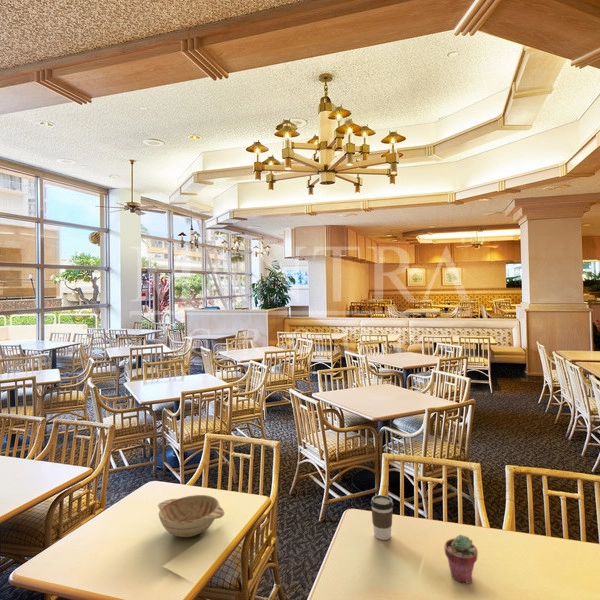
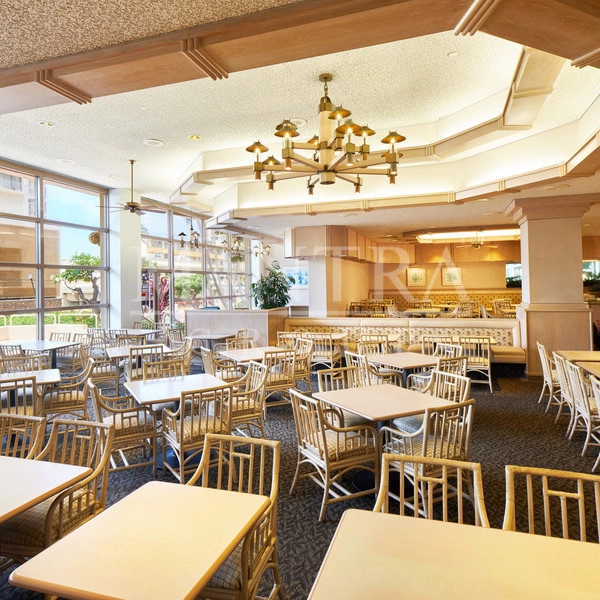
- potted succulent (461, 555)
- decorative bowl (189, 518)
- coffee cup (382, 517)
